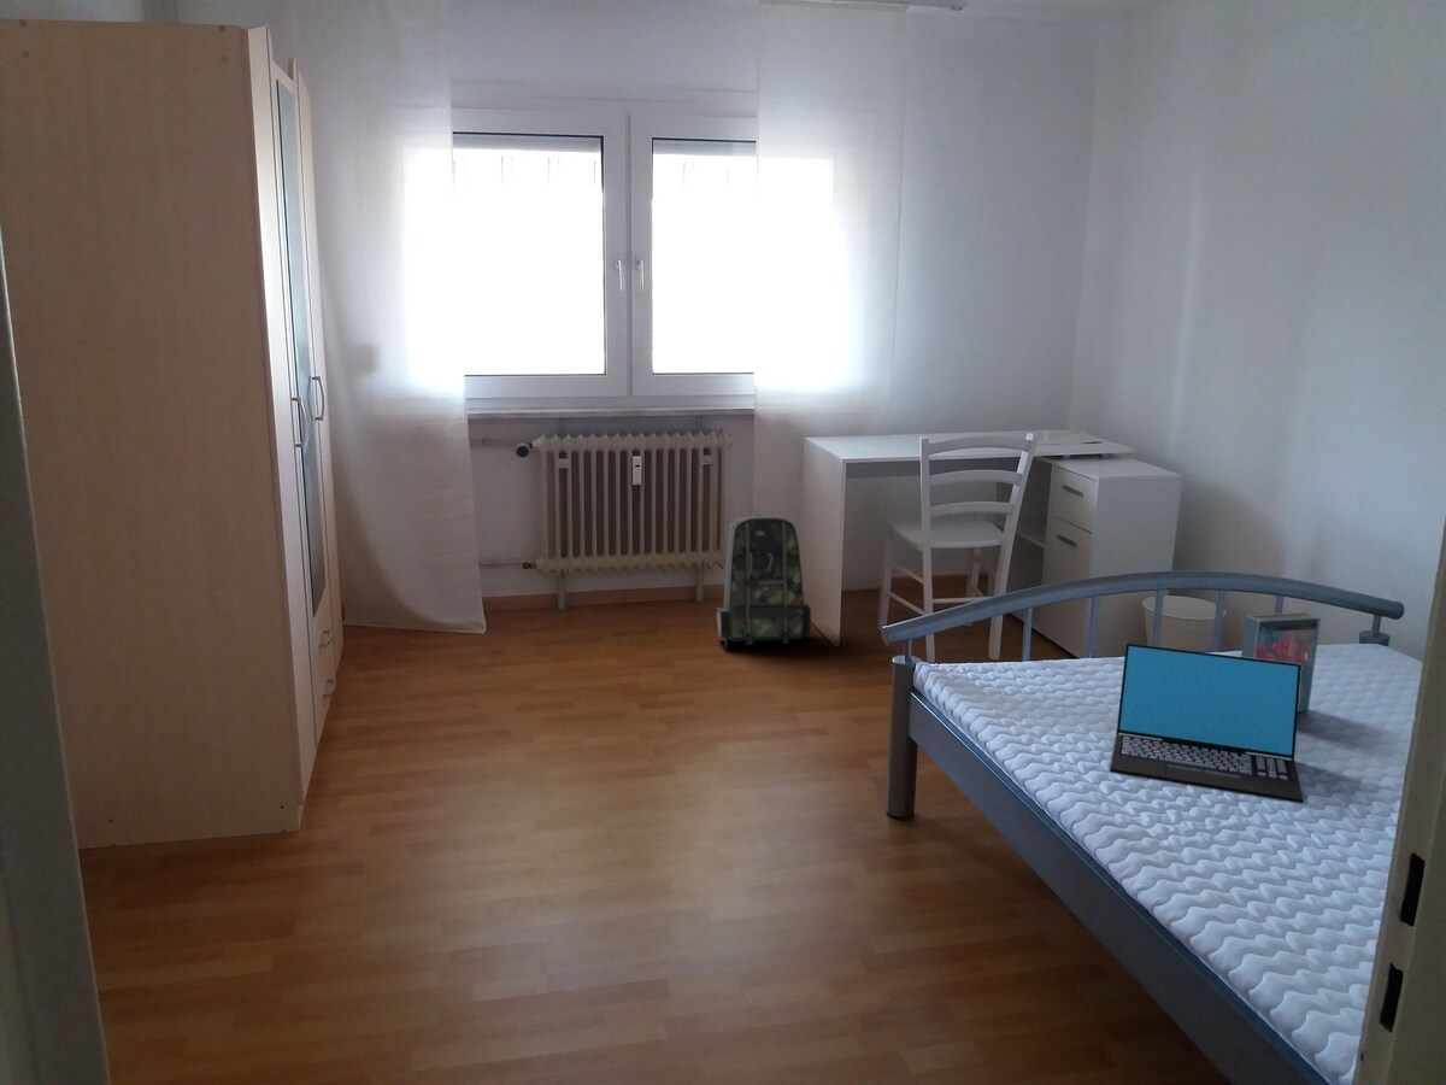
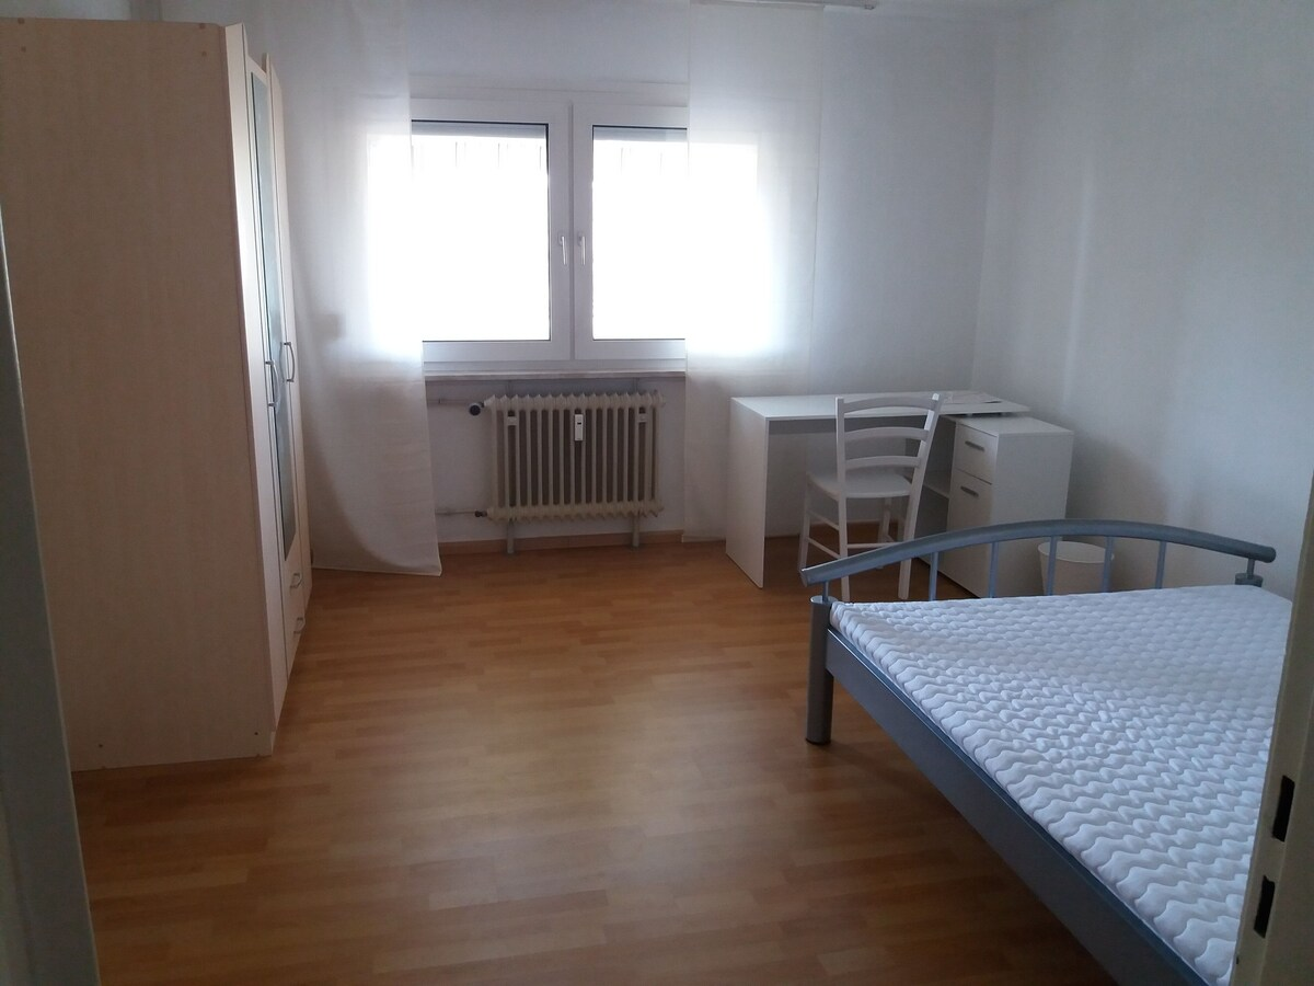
- laptop (1207, 717)
- backpack (760, 576)
- book (1276, 661)
